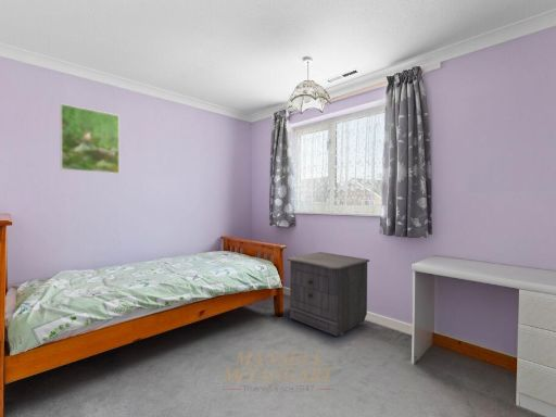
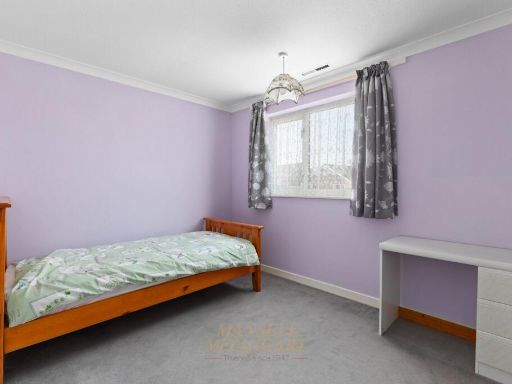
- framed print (91, 140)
- nightstand (326, 289)
